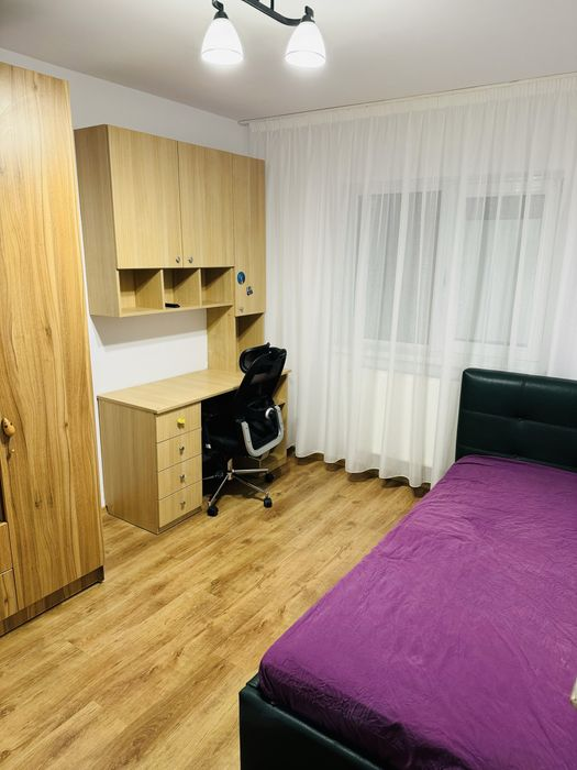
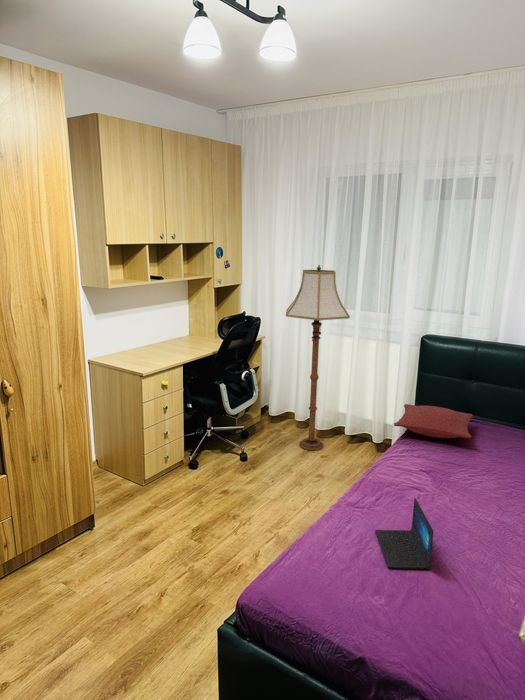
+ laptop (403, 531)
+ floor lamp (315, 358)
+ pillow (434, 420)
